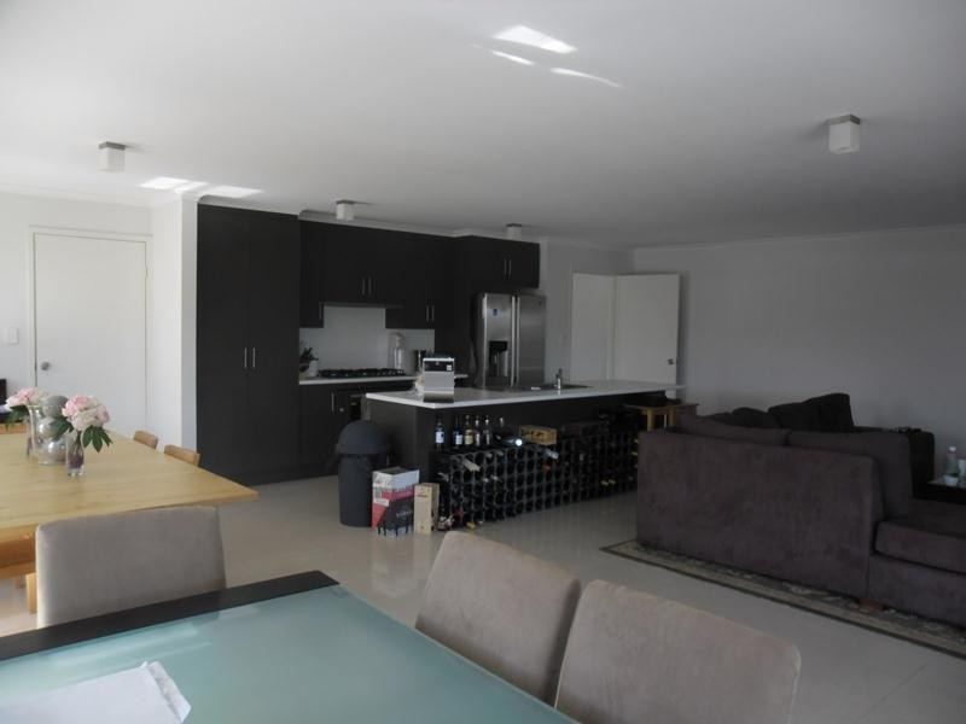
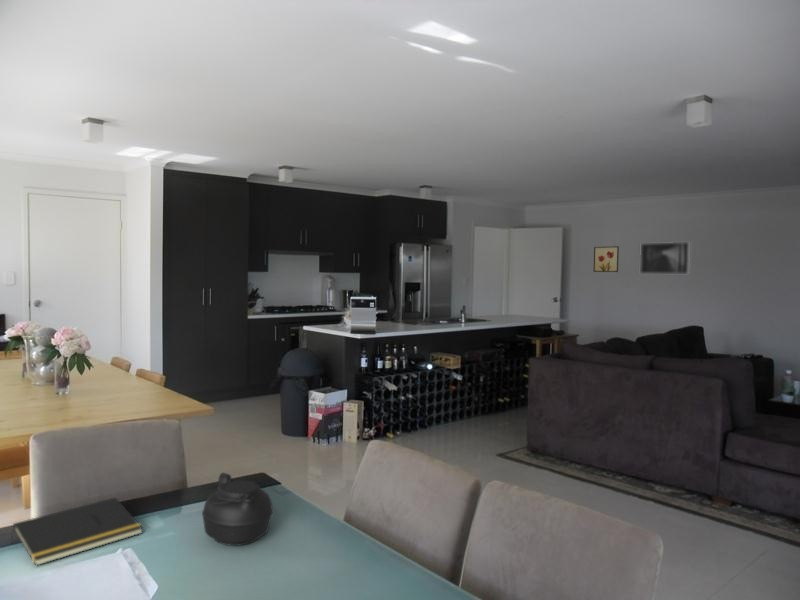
+ notepad (79, 528)
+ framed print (664, 258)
+ wall art (606, 259)
+ teapot (235, 508)
